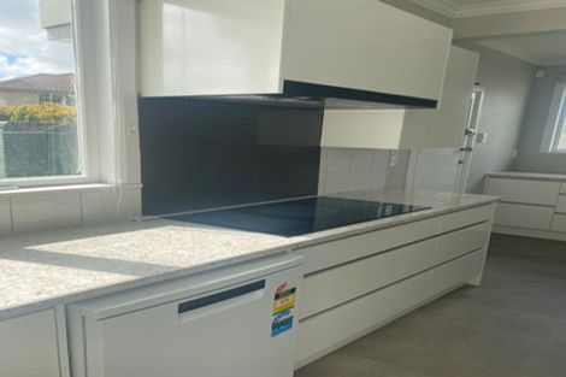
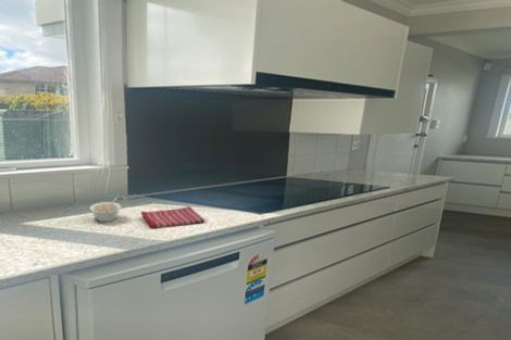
+ legume (105, 211)
+ dish towel (172, 216)
